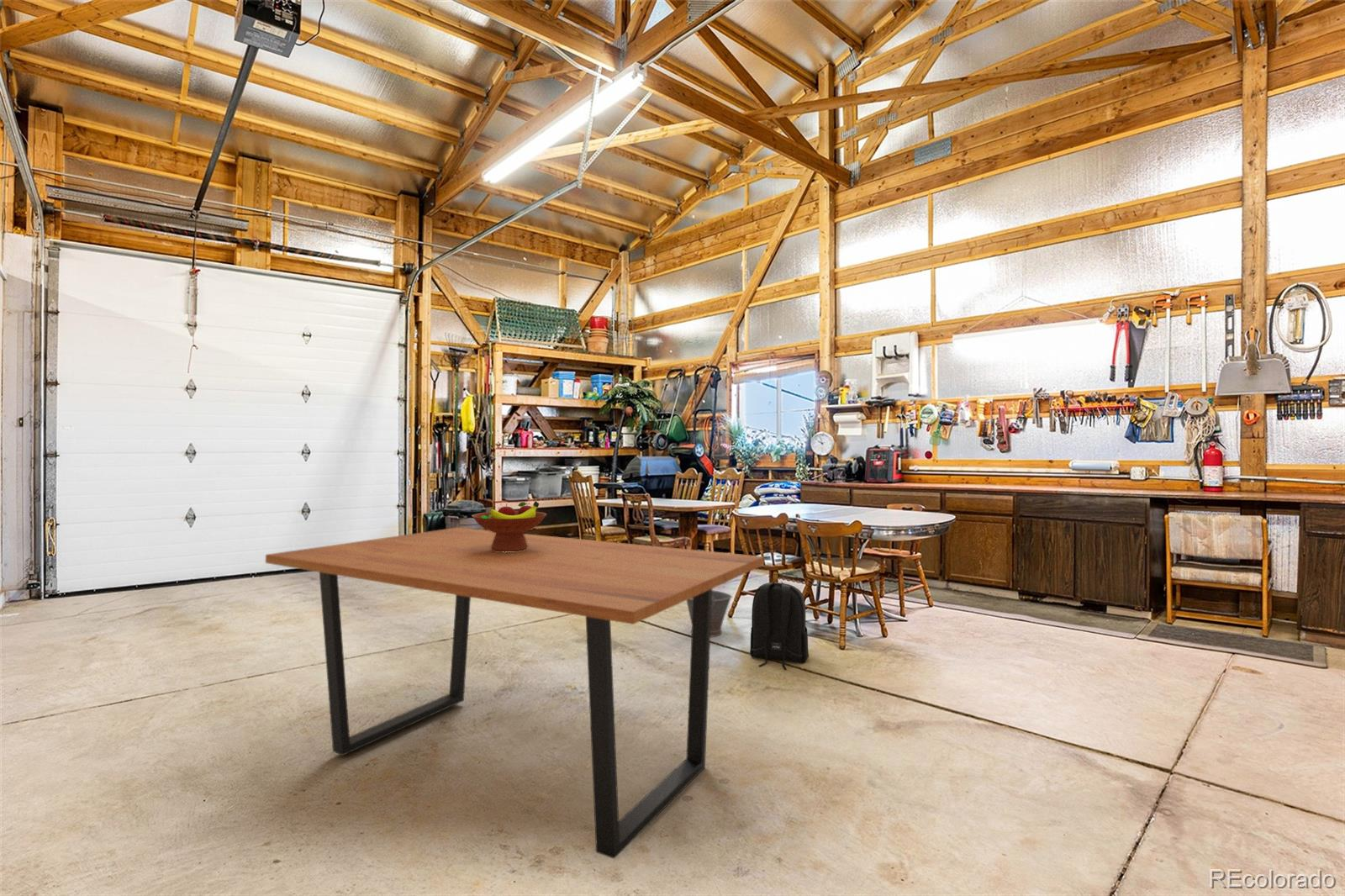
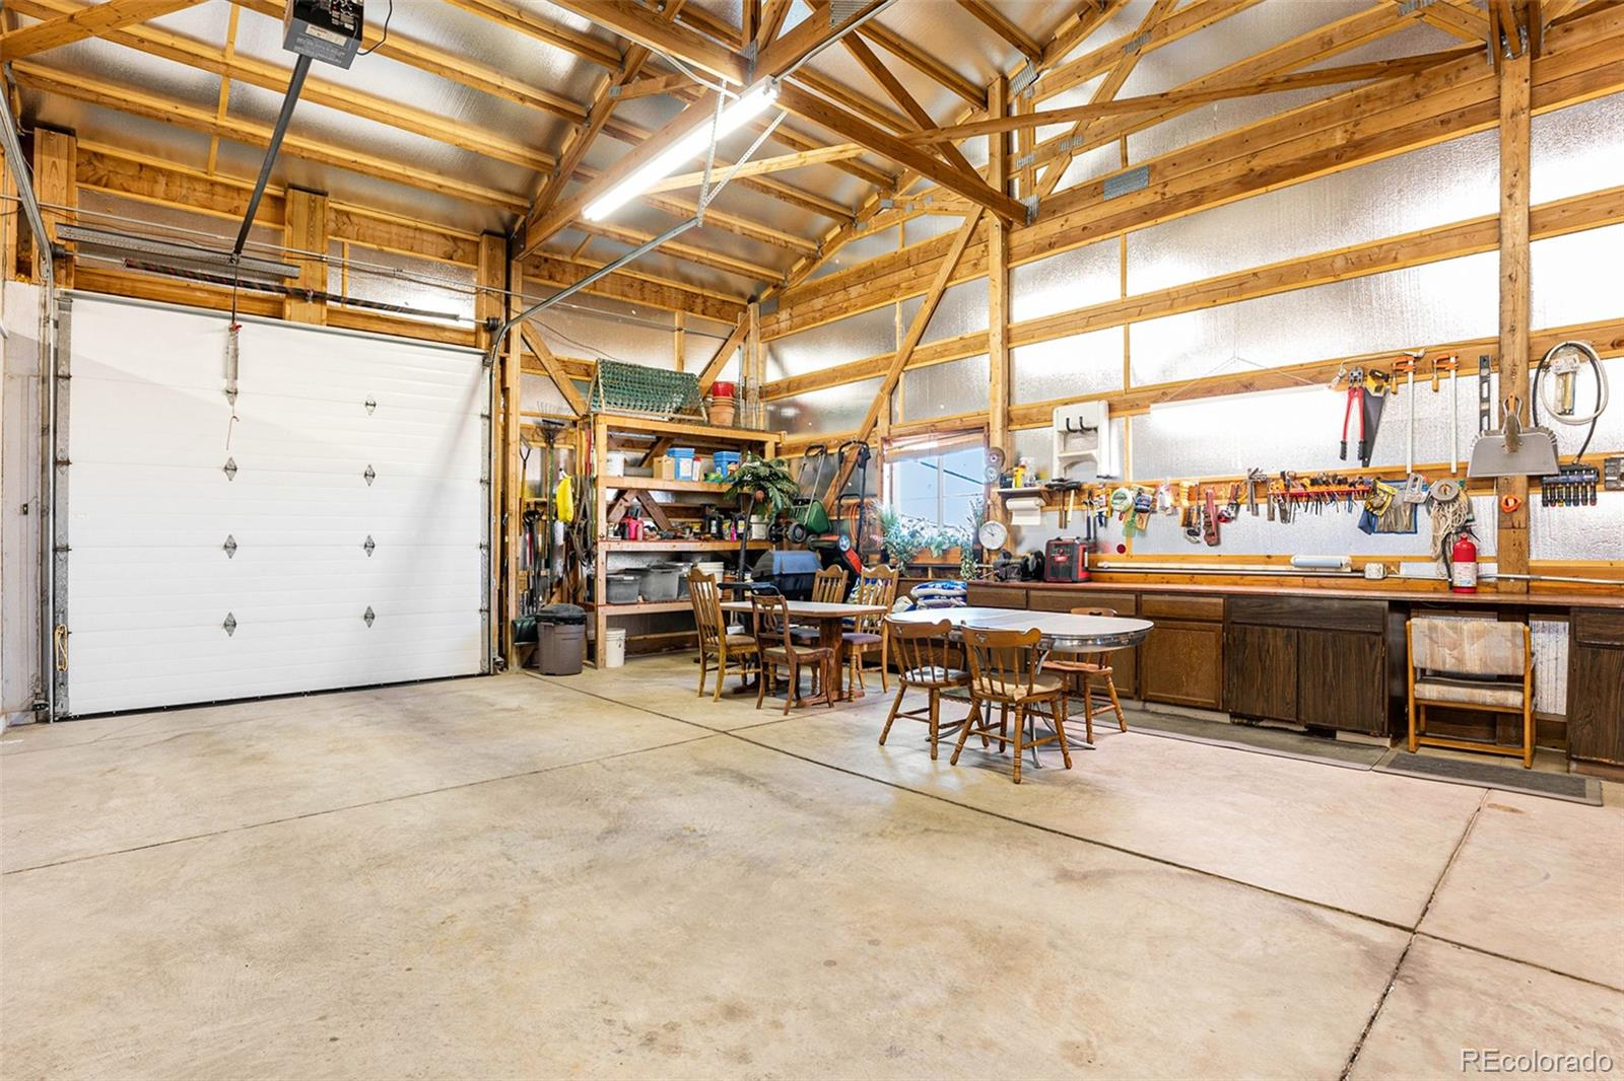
- dining table (467, 651)
- backpack (778, 619)
- bucket (711, 611)
- fruit bowl (509, 524)
